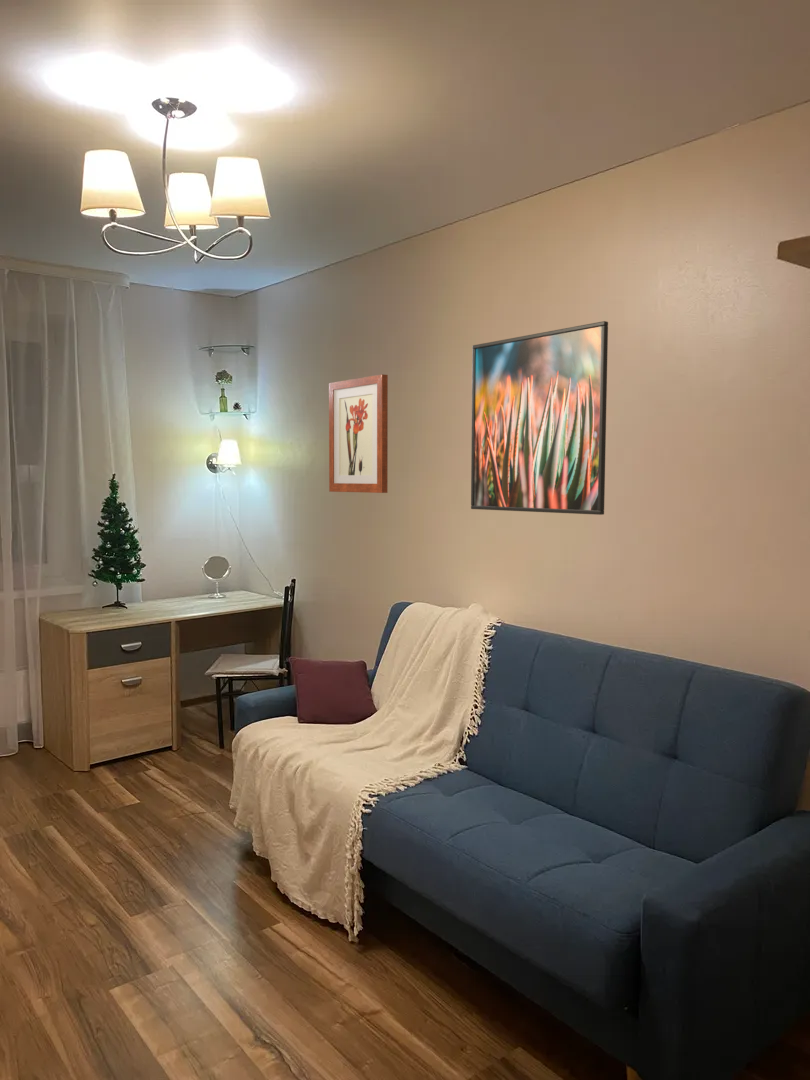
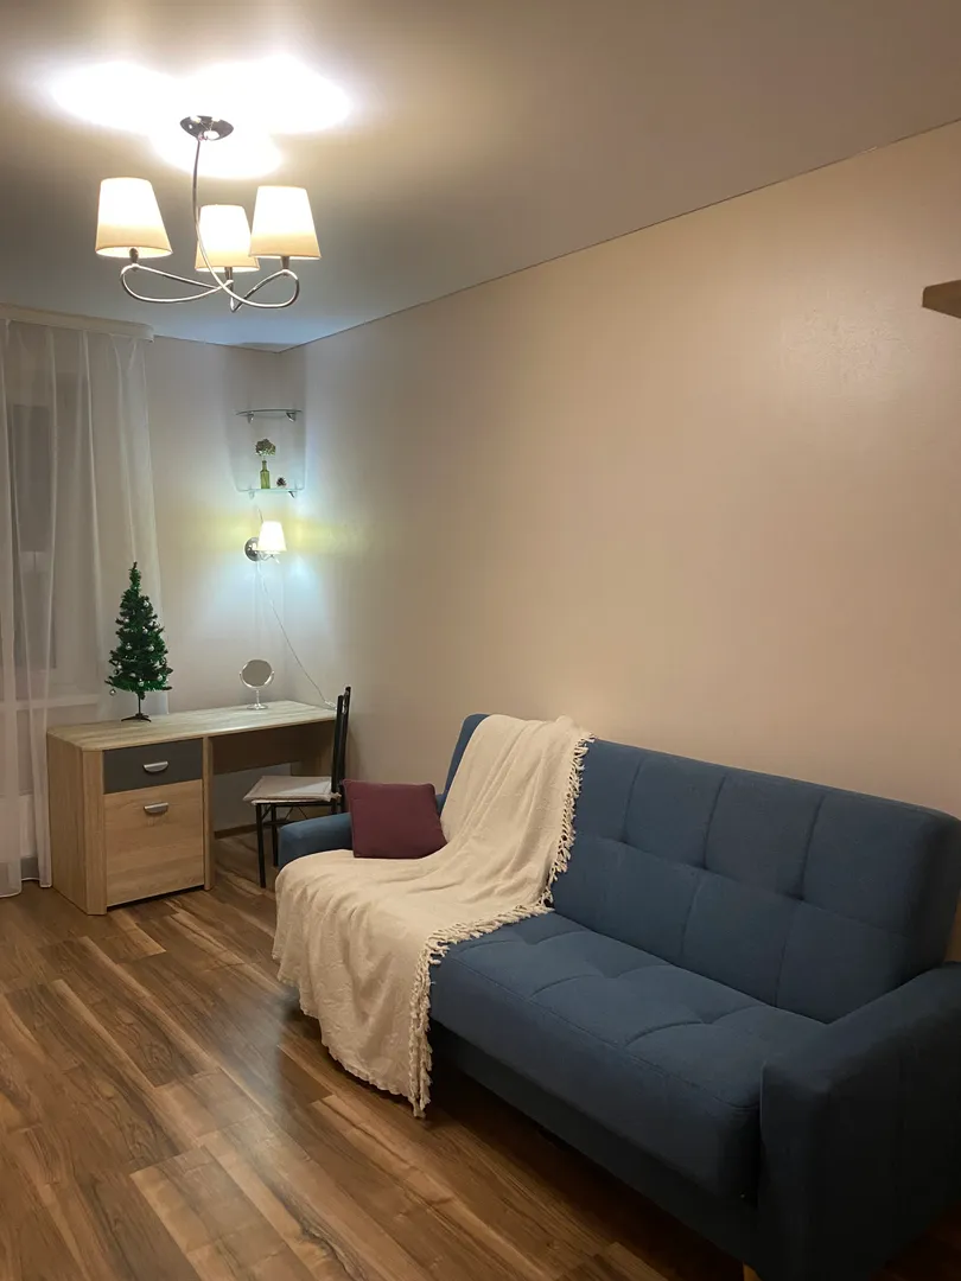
- wall art (357, 435)
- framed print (533, 423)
